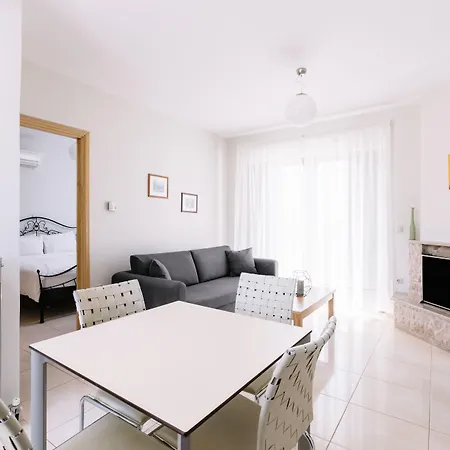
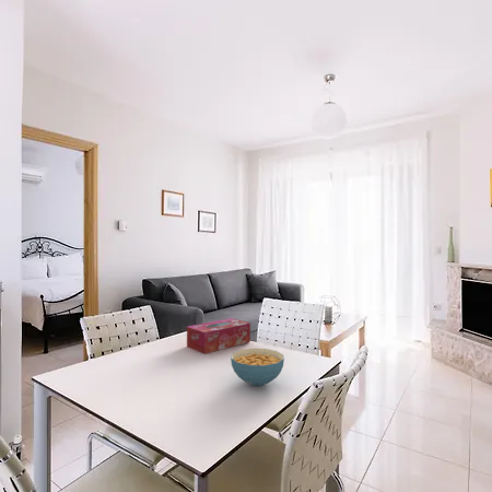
+ cereal bowl (257, 368)
+ tissue box (219, 333)
